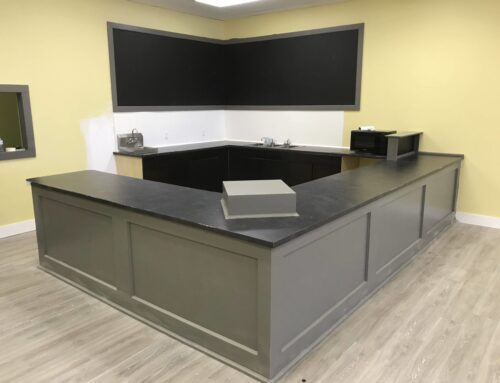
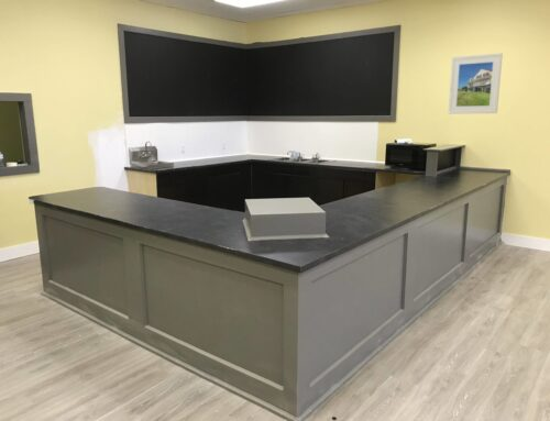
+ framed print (474, 85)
